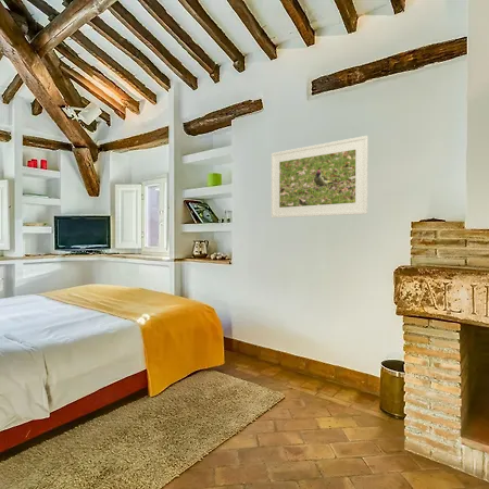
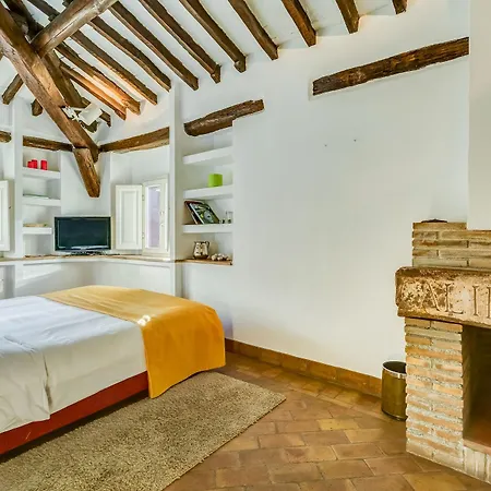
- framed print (314, 180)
